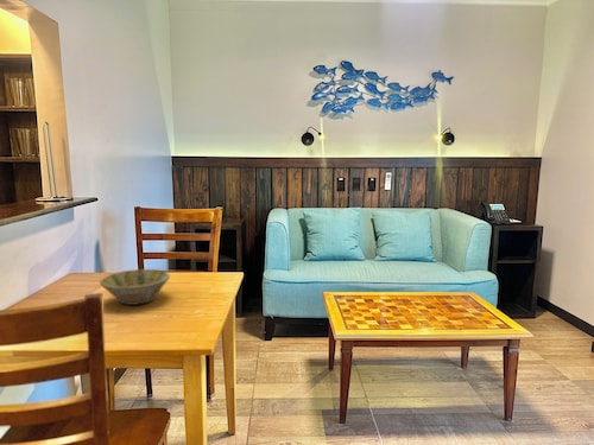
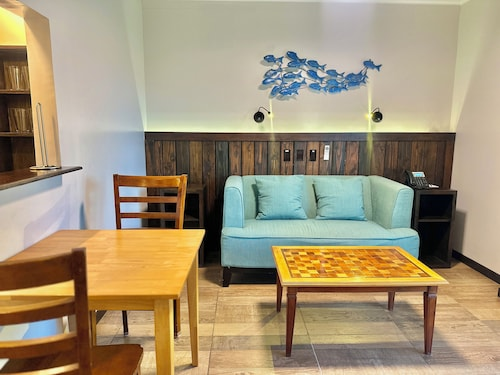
- bowl (135, 287)
